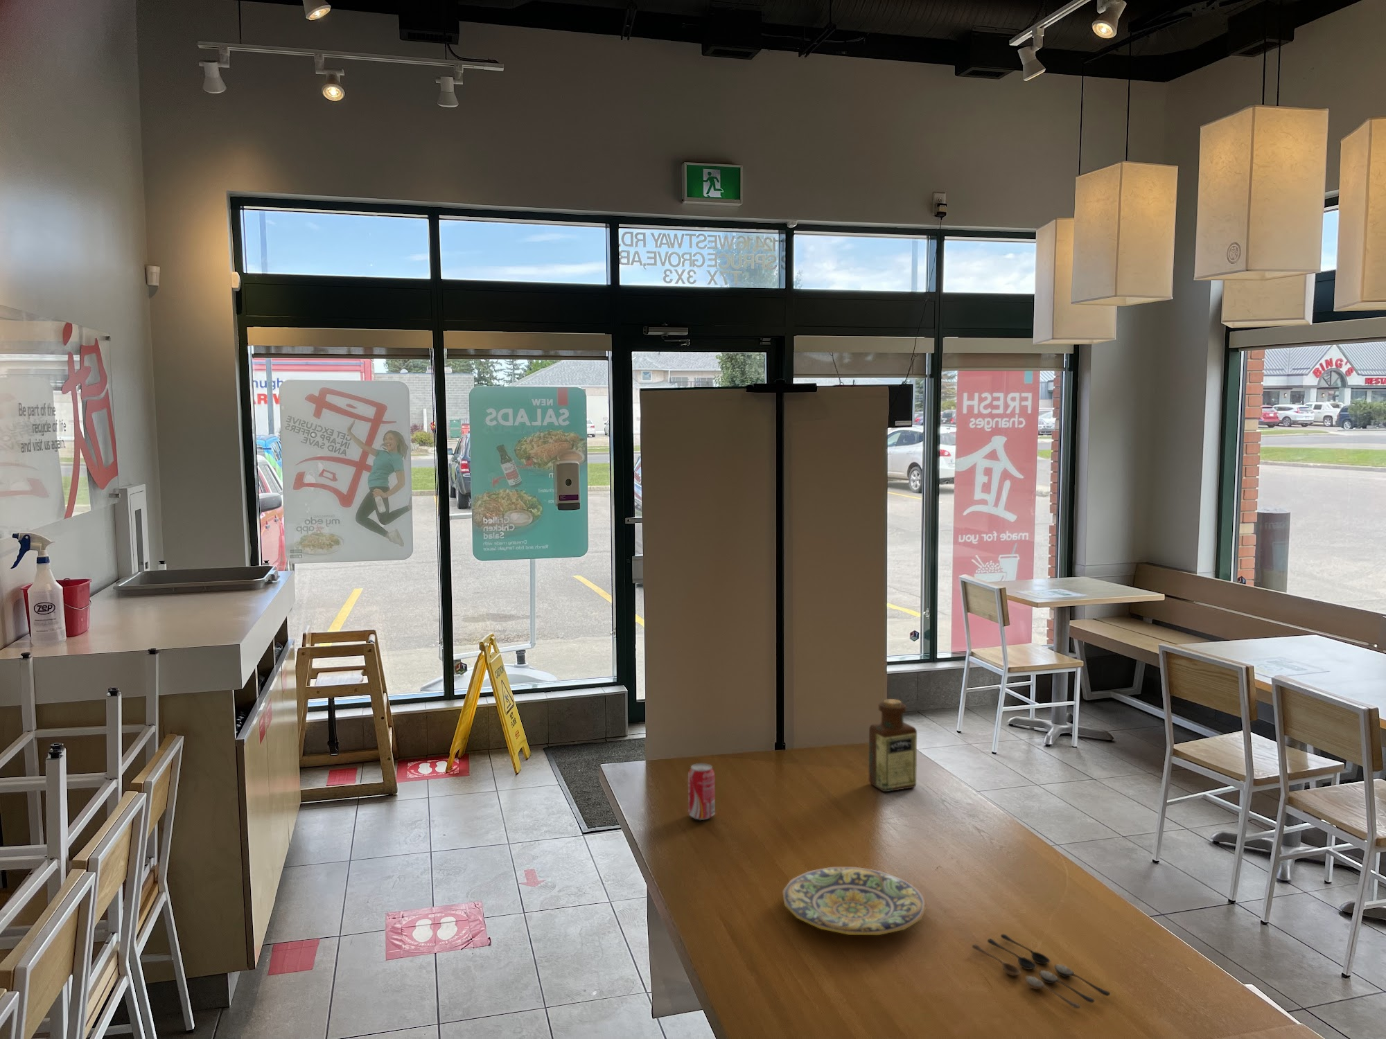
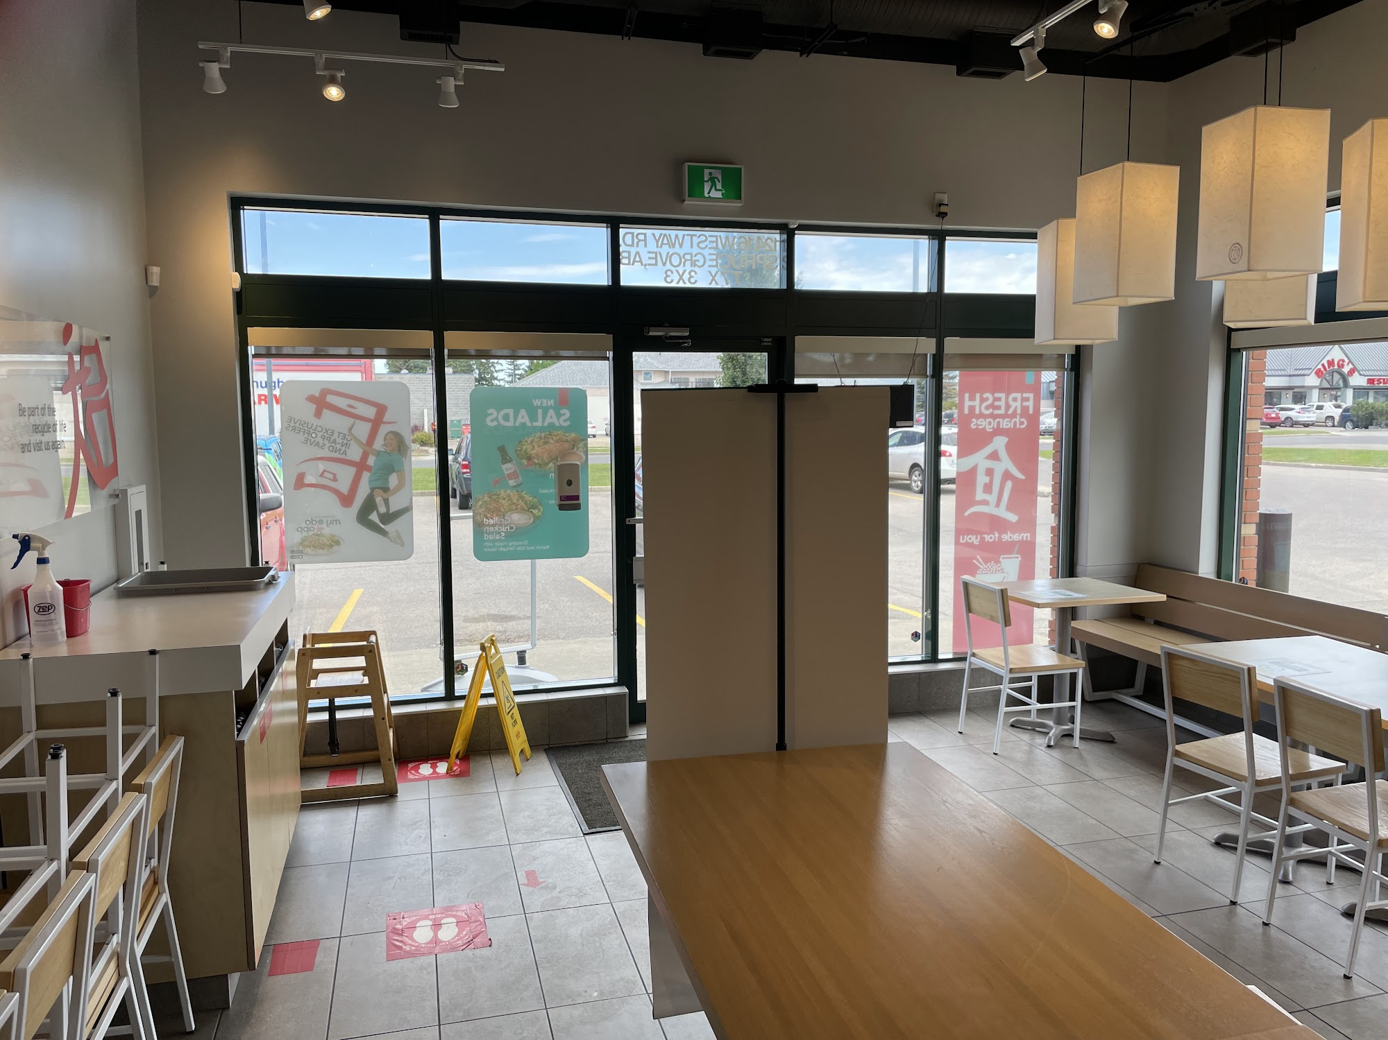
- beverage can (702, 791)
- plate (853, 905)
- bottle (893, 743)
- spoon (1039, 971)
